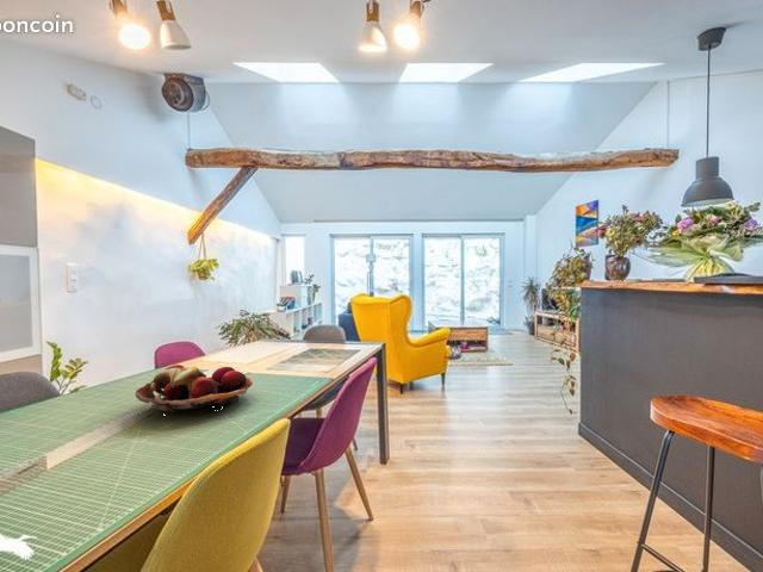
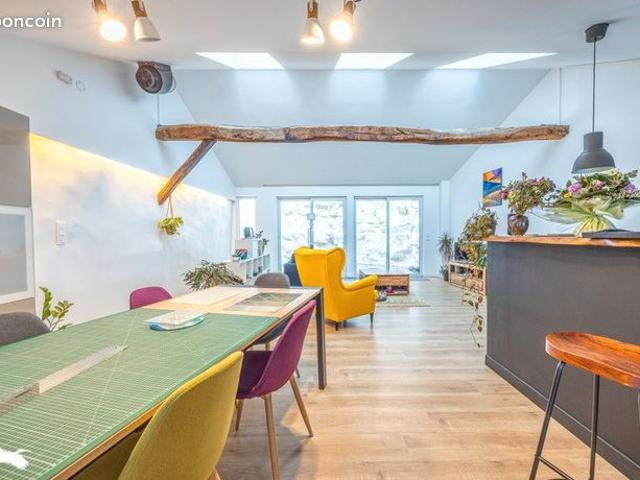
- fruit basket (196, 385)
